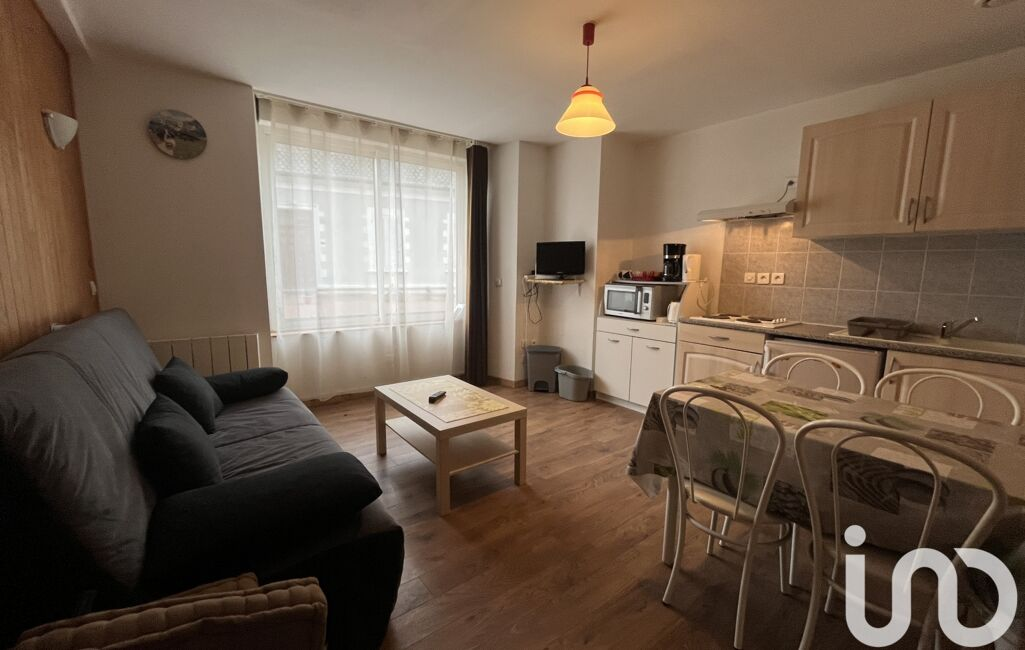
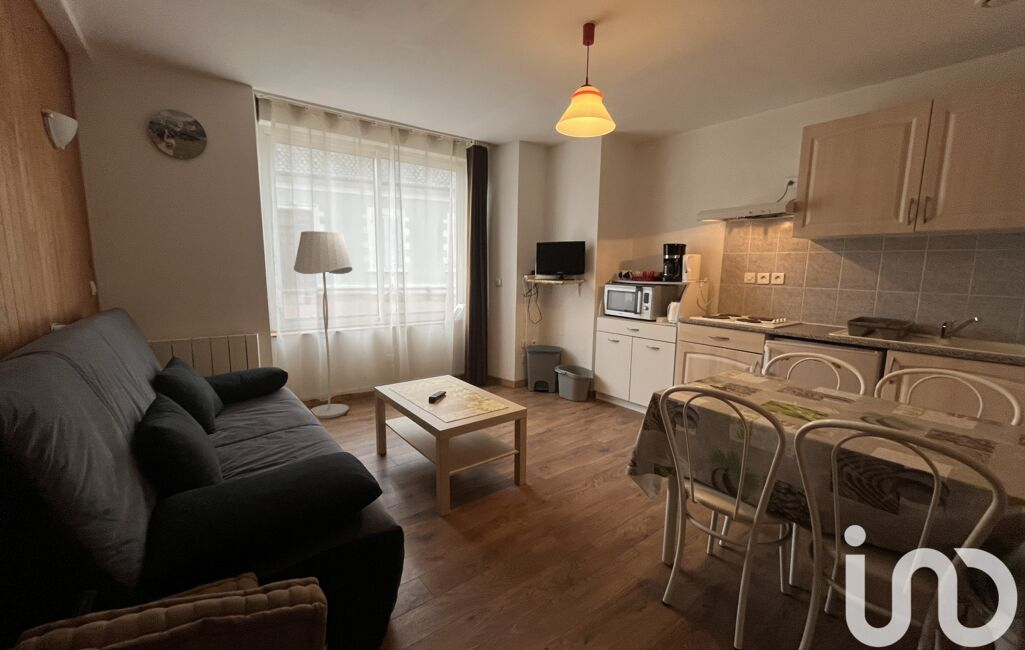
+ floor lamp (326, 325)
